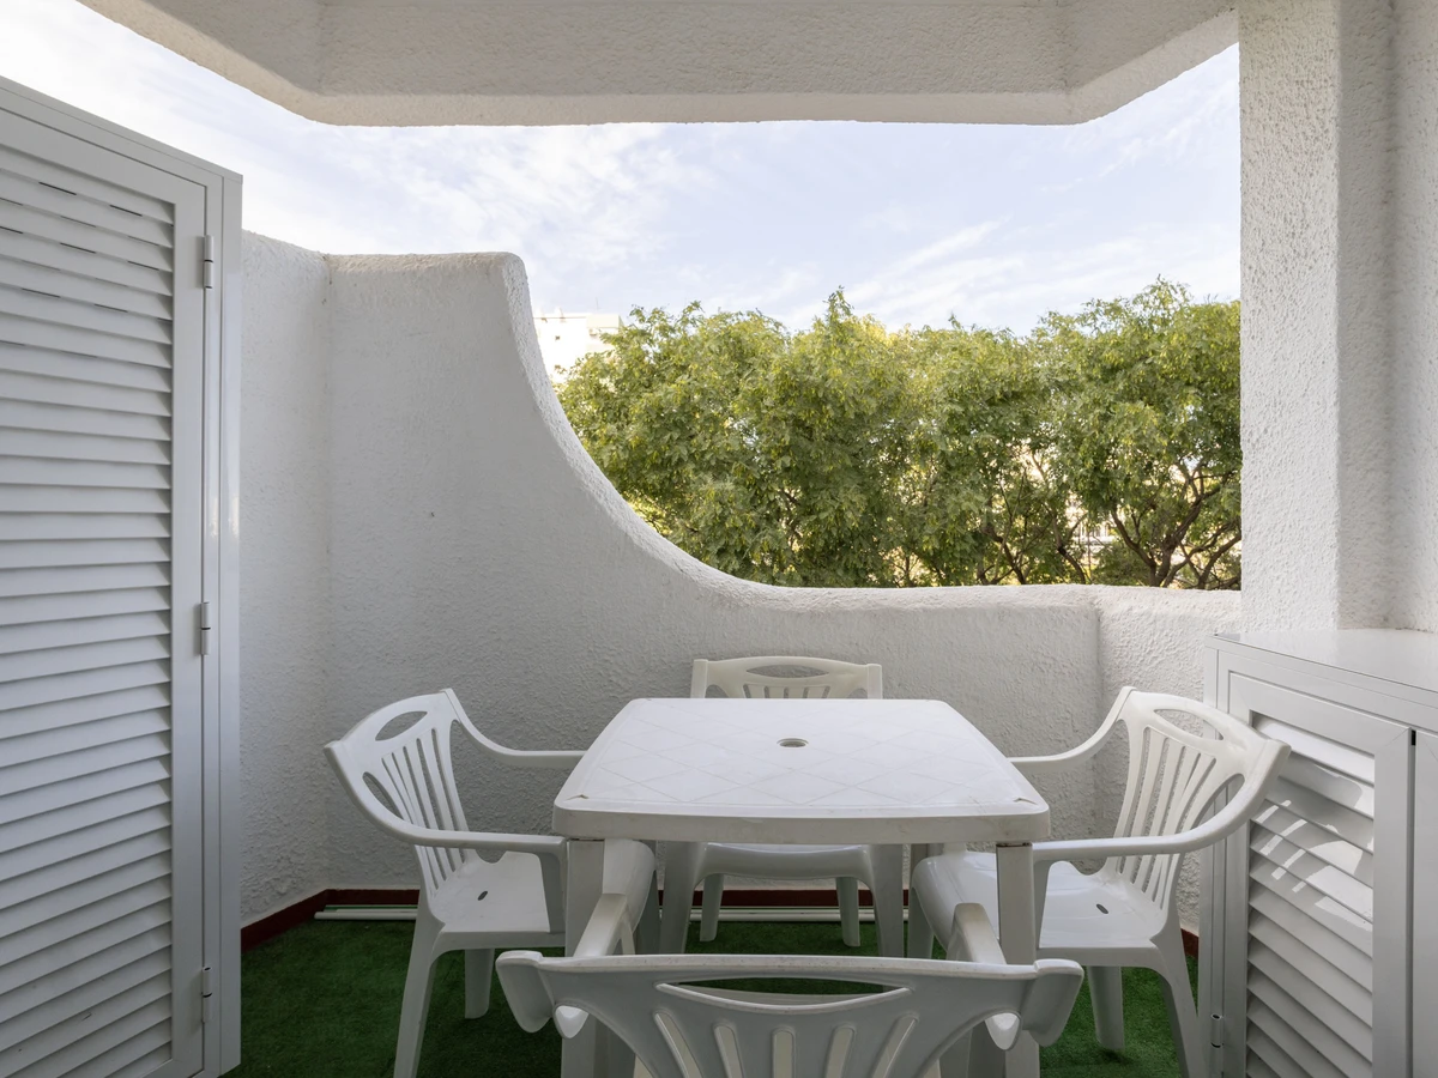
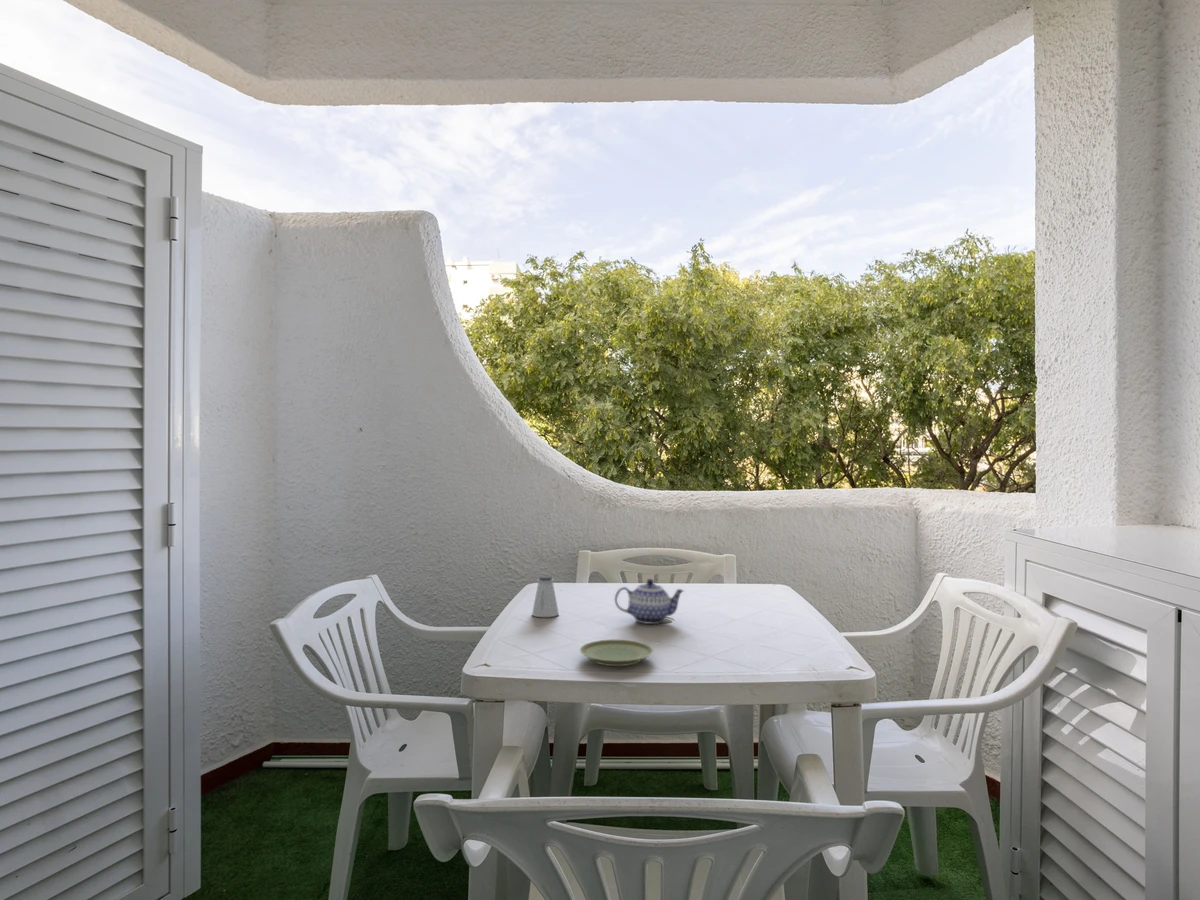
+ saltshaker (545, 595)
+ plate (616, 654)
+ teapot (649, 599)
